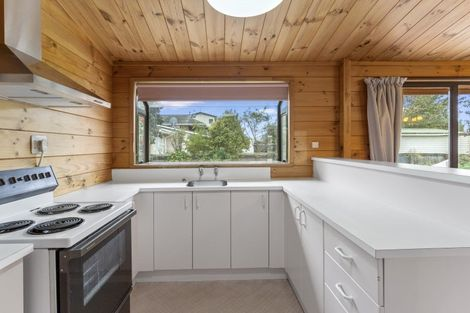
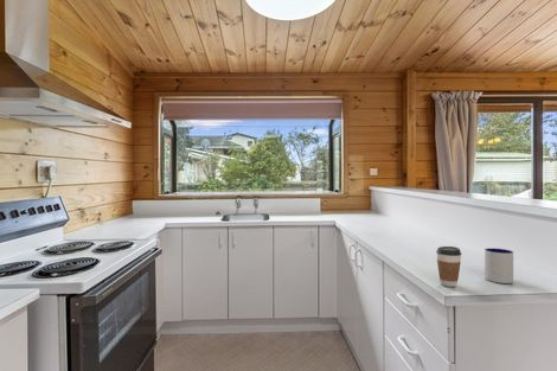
+ mug (495, 263)
+ coffee cup (448, 266)
